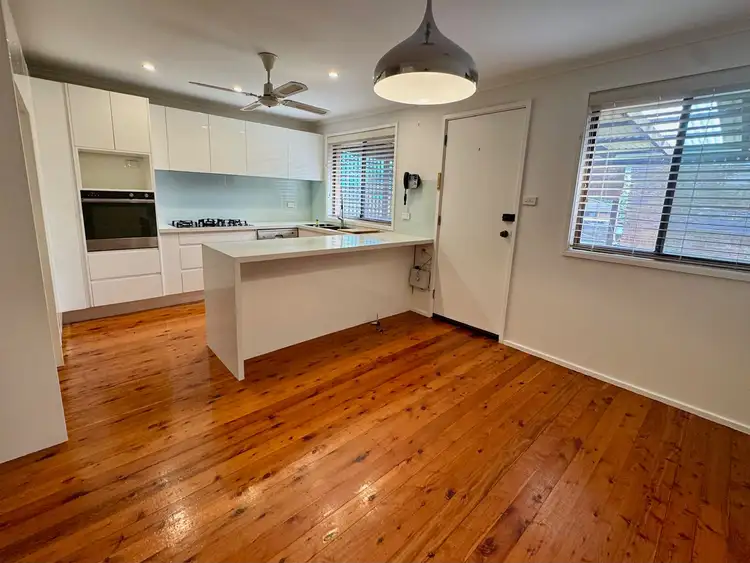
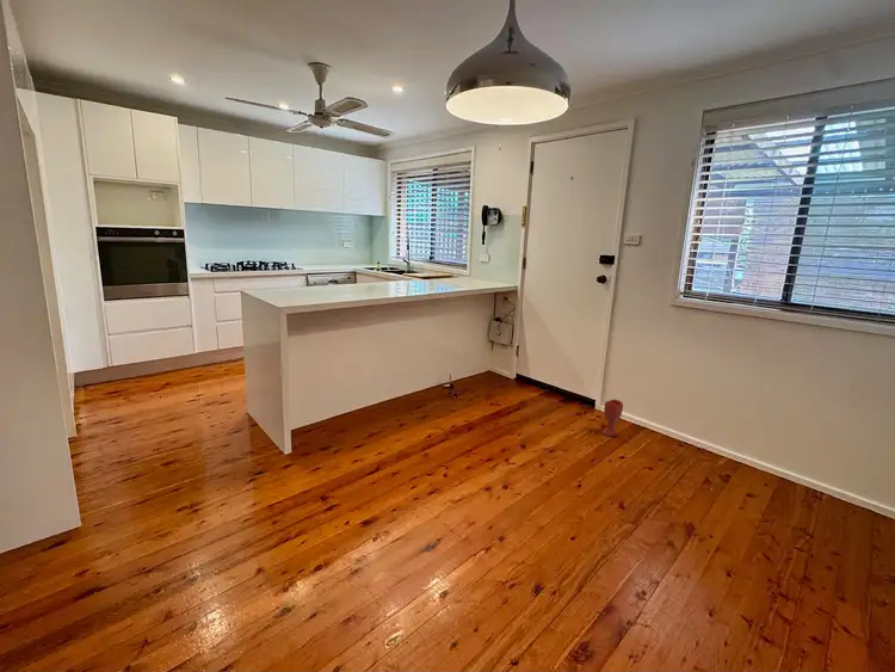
+ vase (612, 418)
